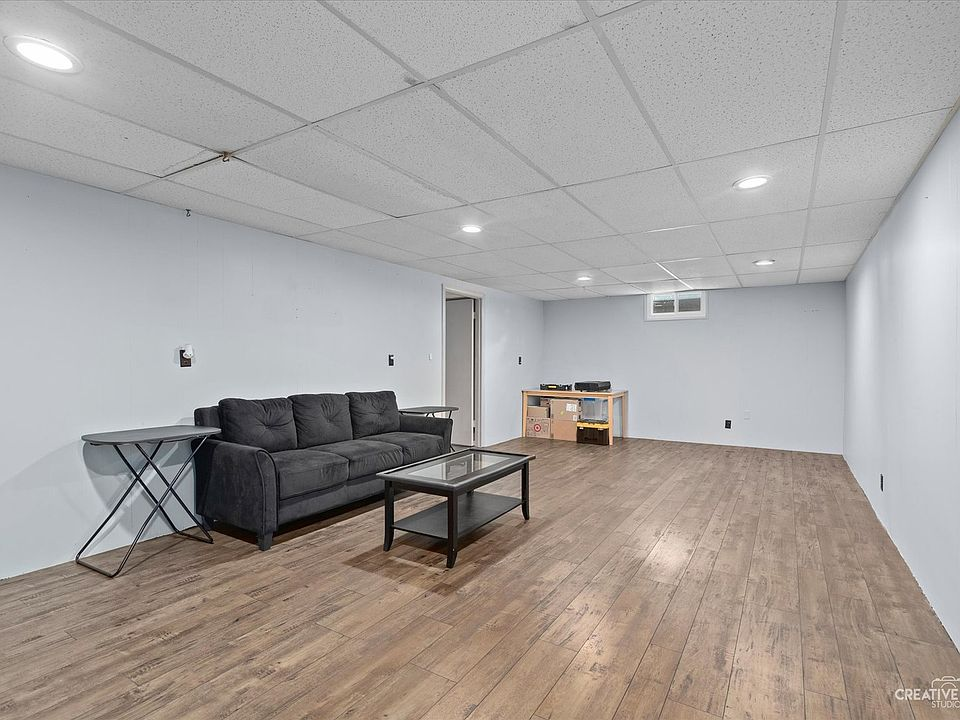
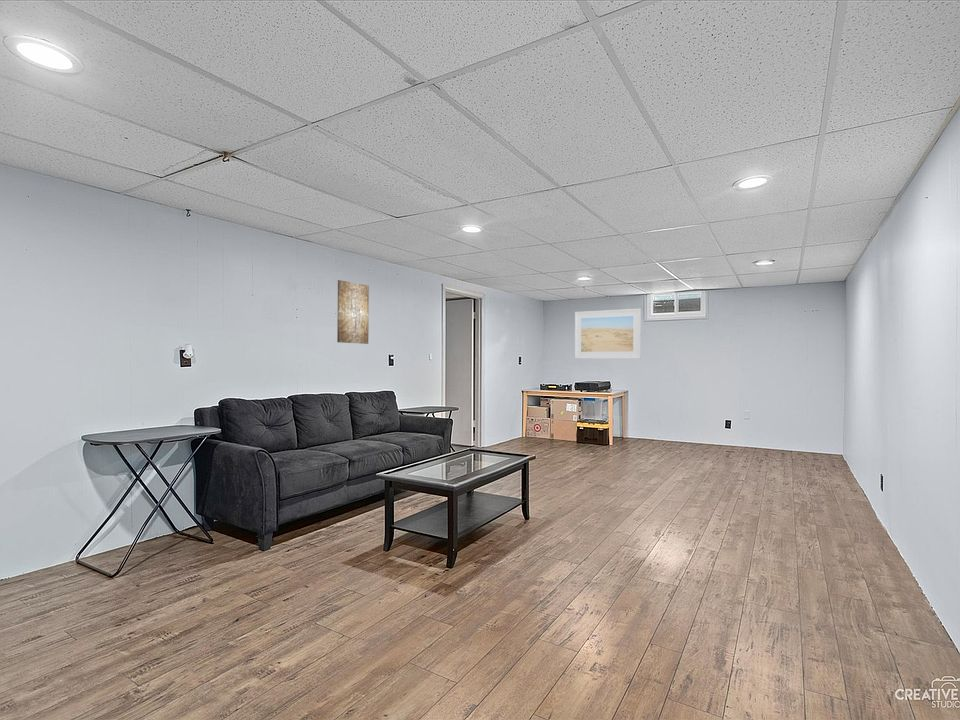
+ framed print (606, 334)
+ wall art (353, 313)
